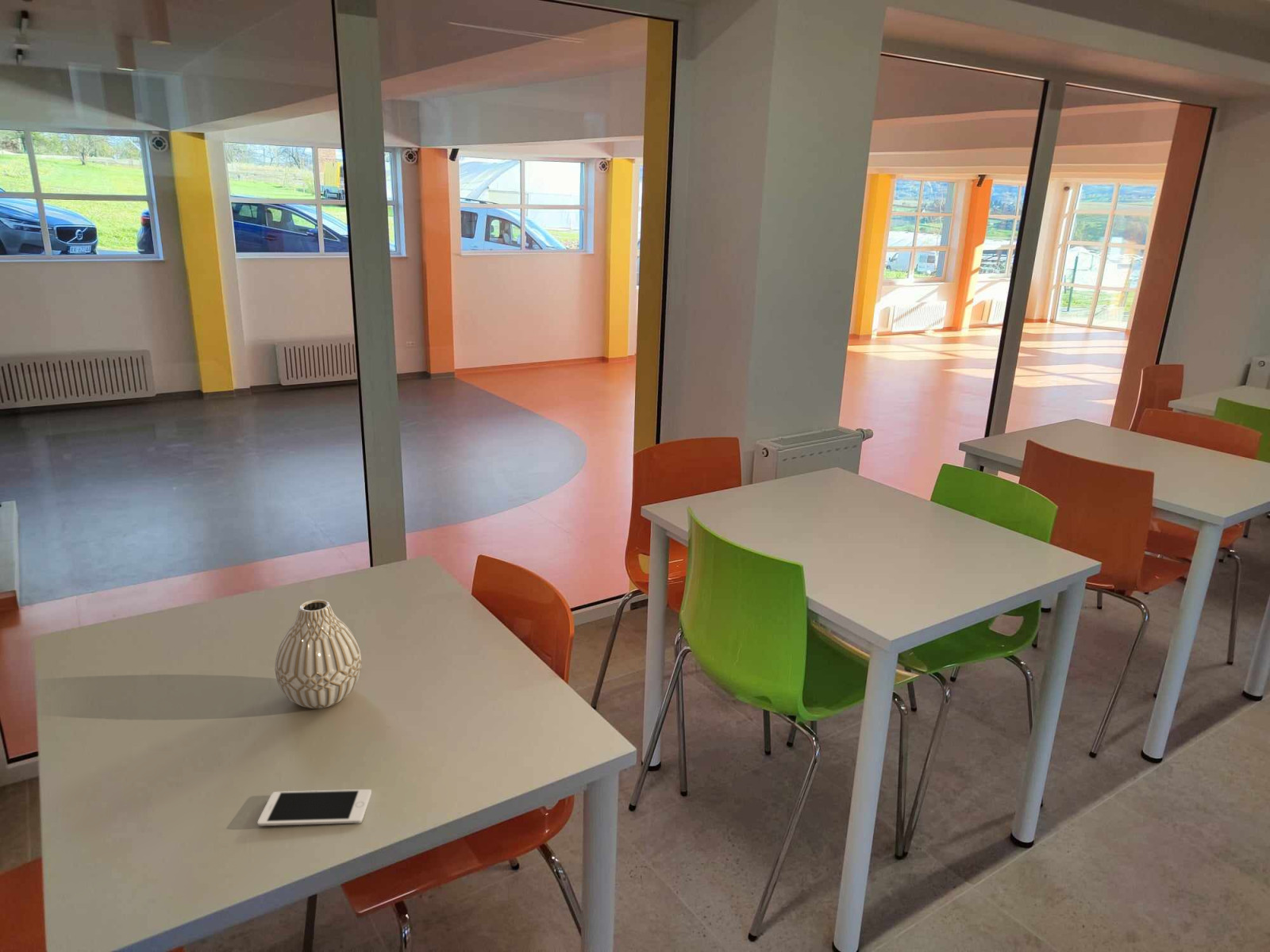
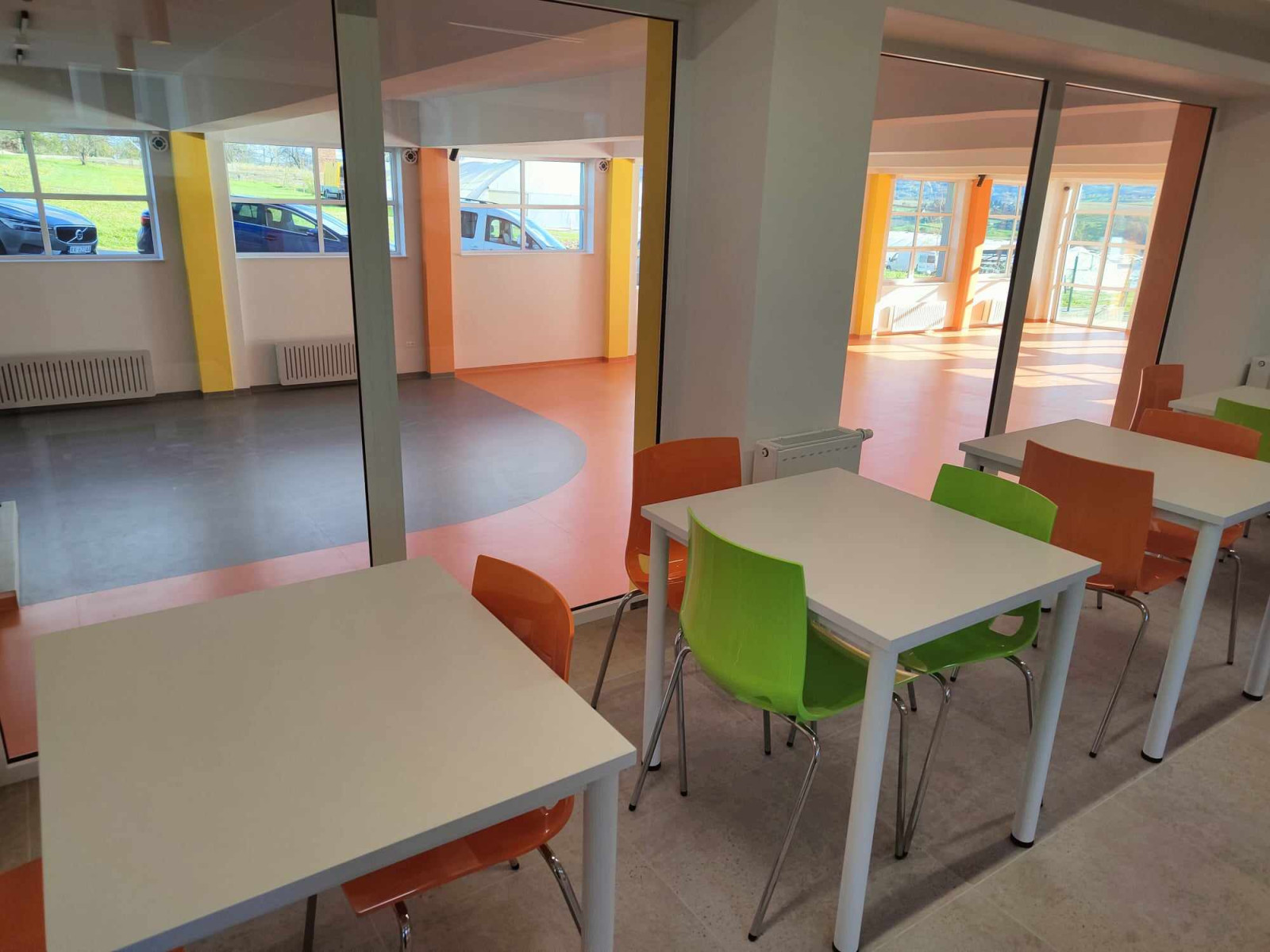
- vase (318, 651)
- cell phone (316, 807)
